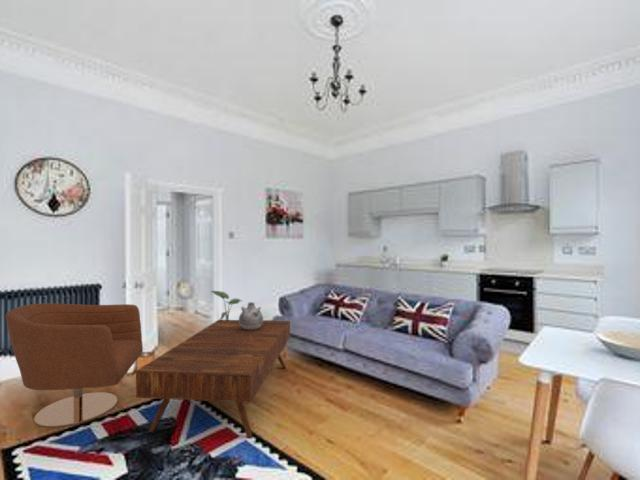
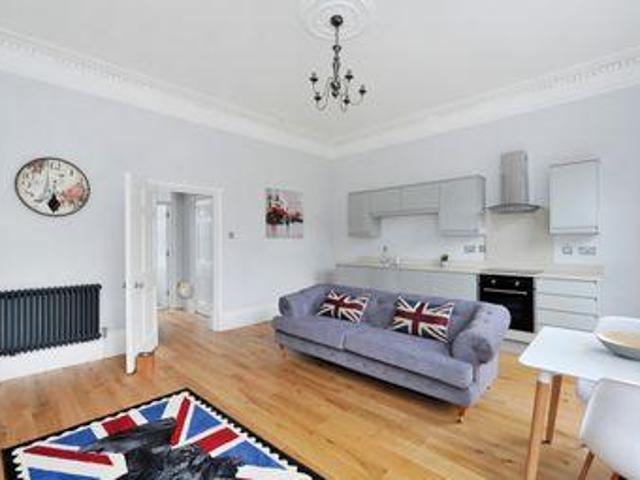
- coffee table (228, 366)
- armchair (76, 356)
- potted plant (228, 313)
- vase (251, 315)
